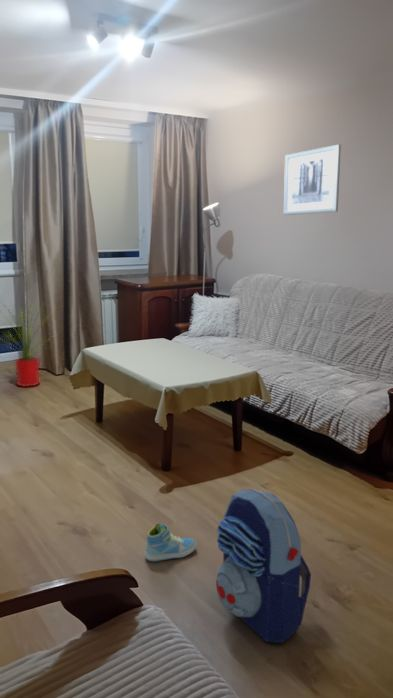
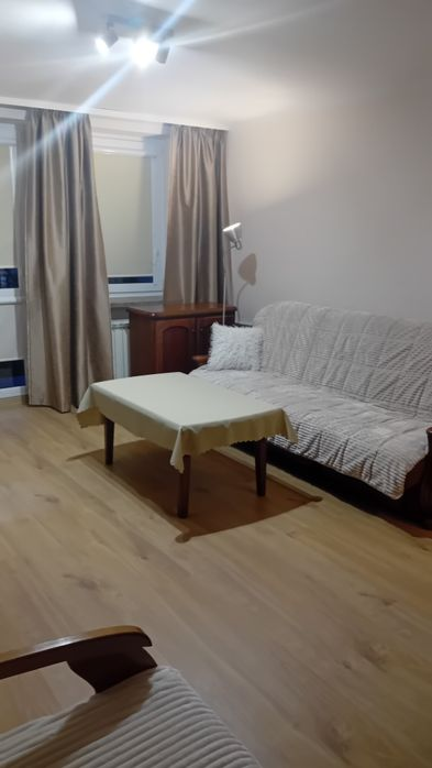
- house plant (25, 343)
- wall art (310, 182)
- sneaker (171, 538)
- backpack (260, 555)
